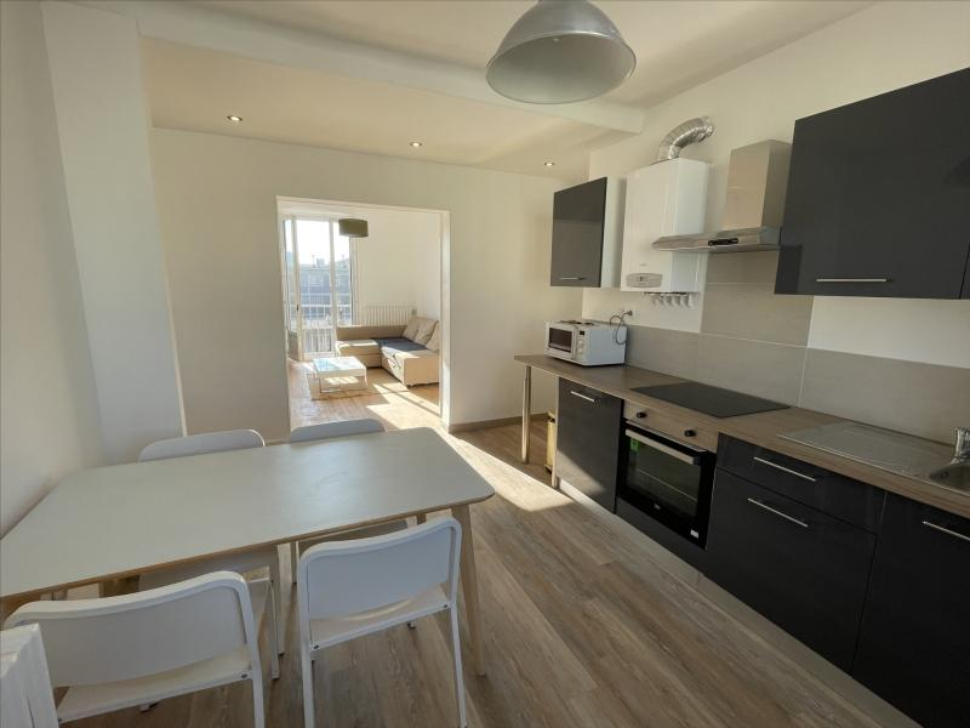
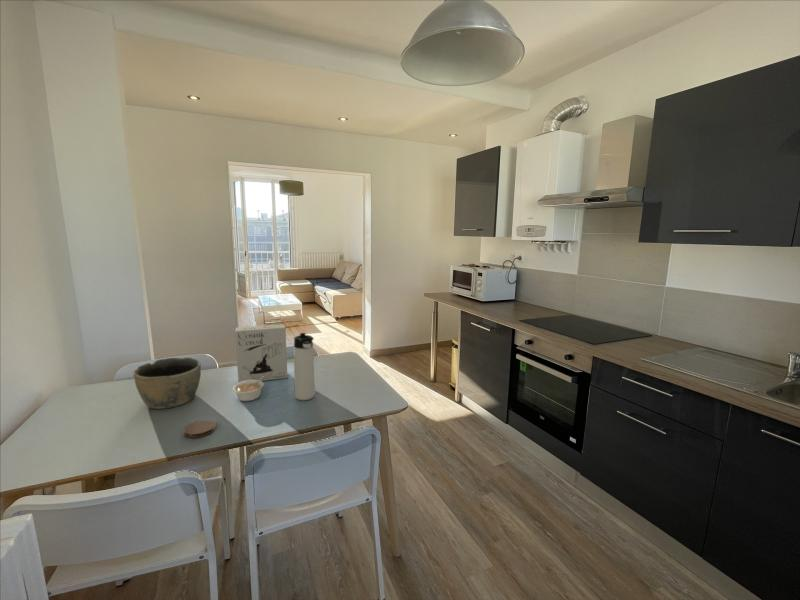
+ cereal box (262, 353)
+ bowl (169, 382)
+ coaster (200, 428)
+ legume (249, 389)
+ thermos bottle (305, 367)
